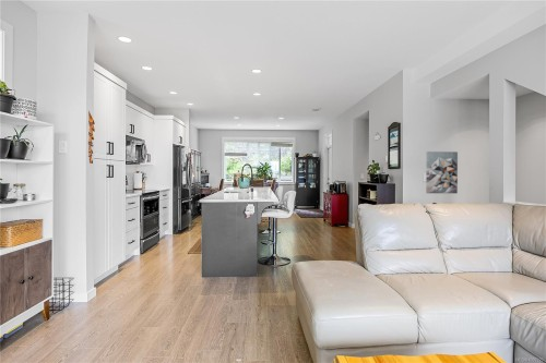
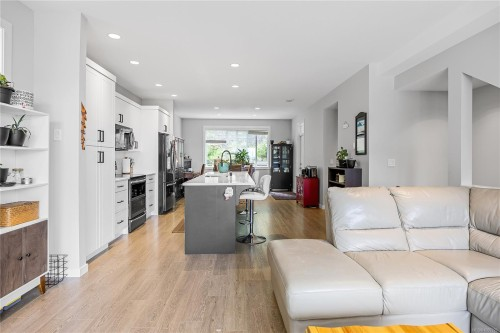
- wall art (441, 172)
